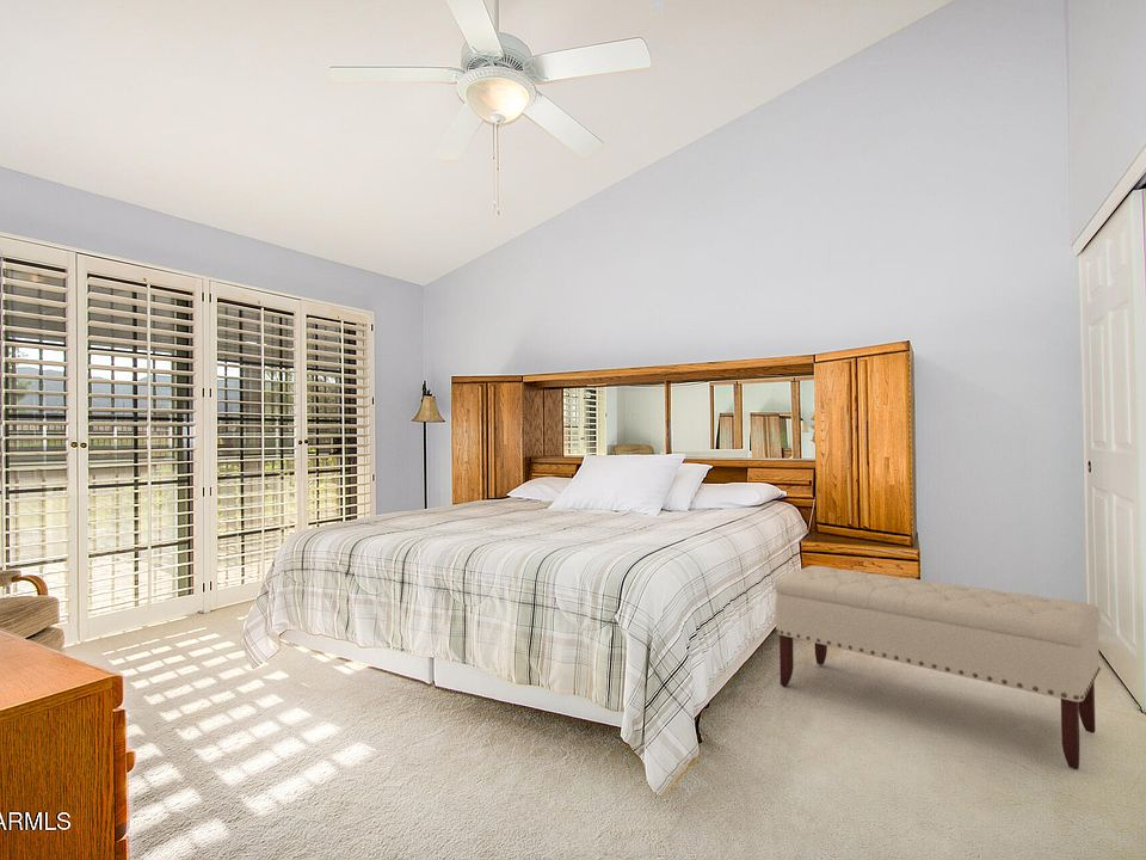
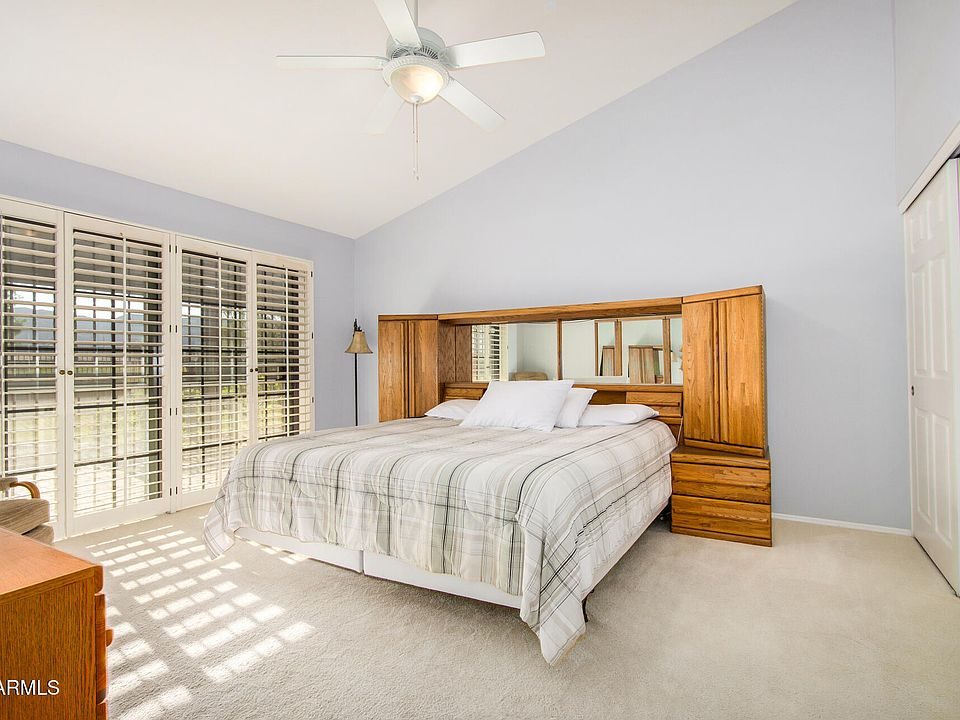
- bench (922, 646)
